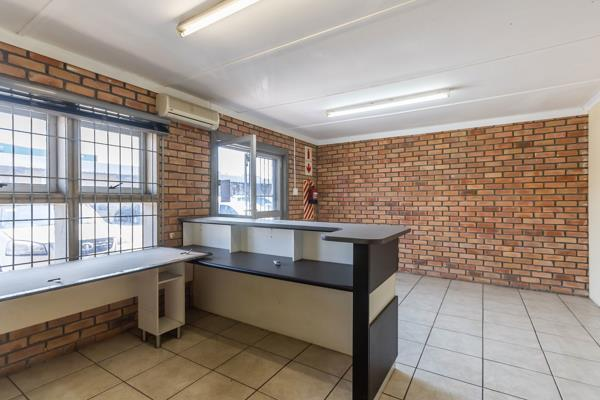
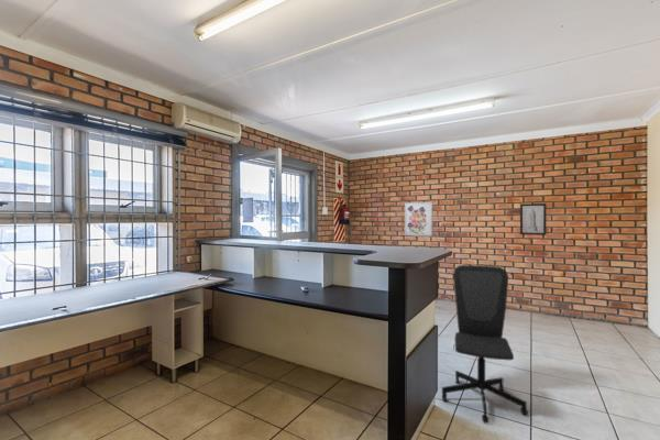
+ office chair (481, 333)
+ wall art (418, 219)
+ wall art (532, 219)
